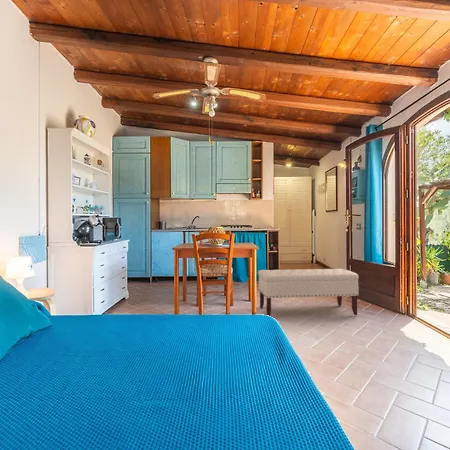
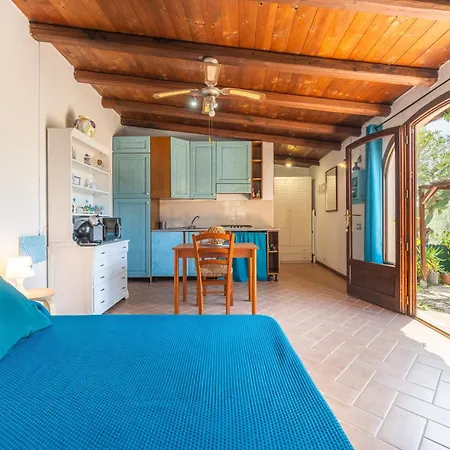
- bench (306, 291)
